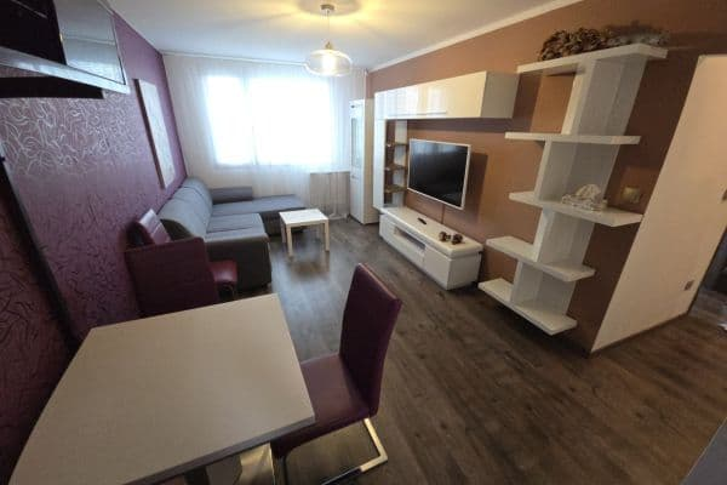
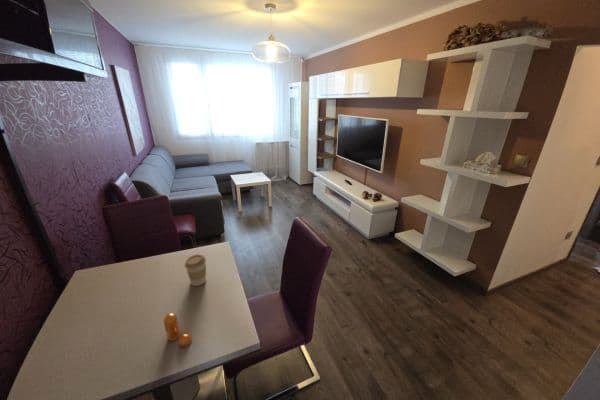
+ pepper shaker (177, 328)
+ coffee cup (196, 269)
